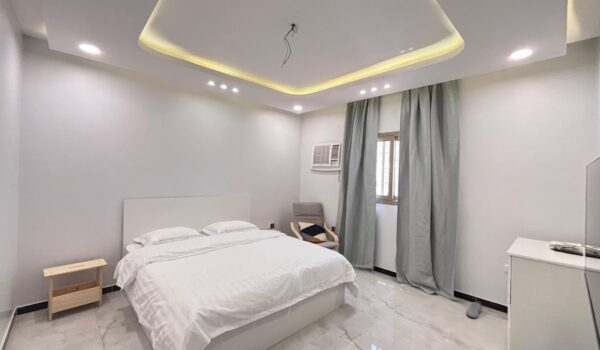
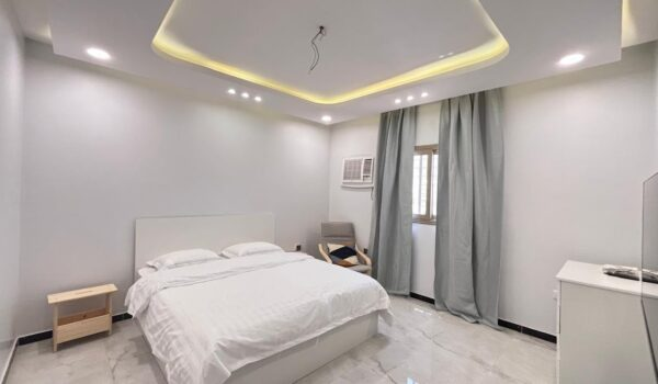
- shoe (474, 308)
